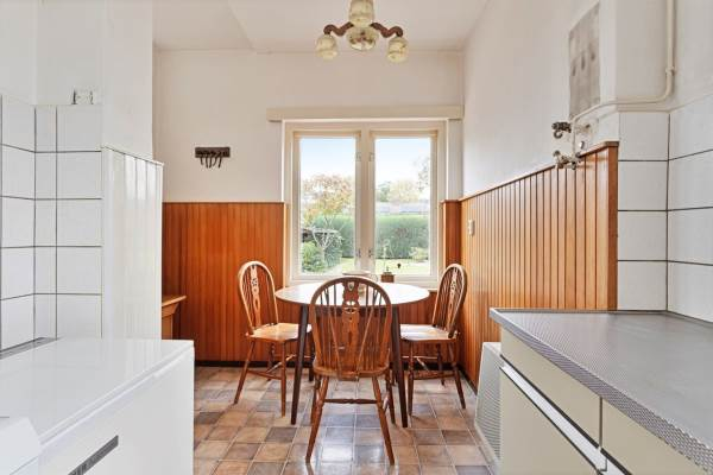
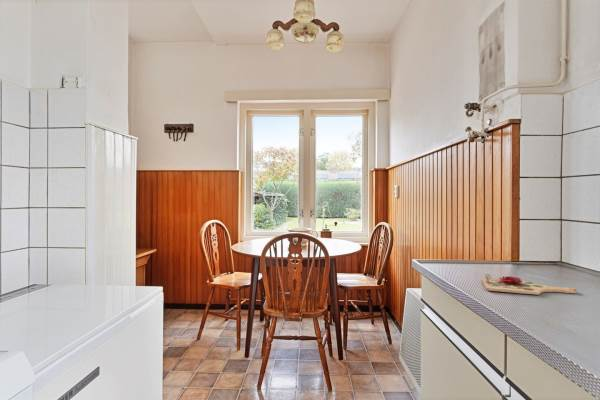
+ cutting board (528, 283)
